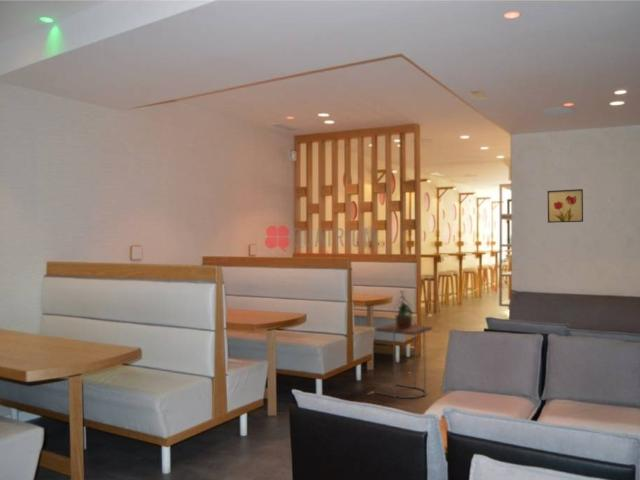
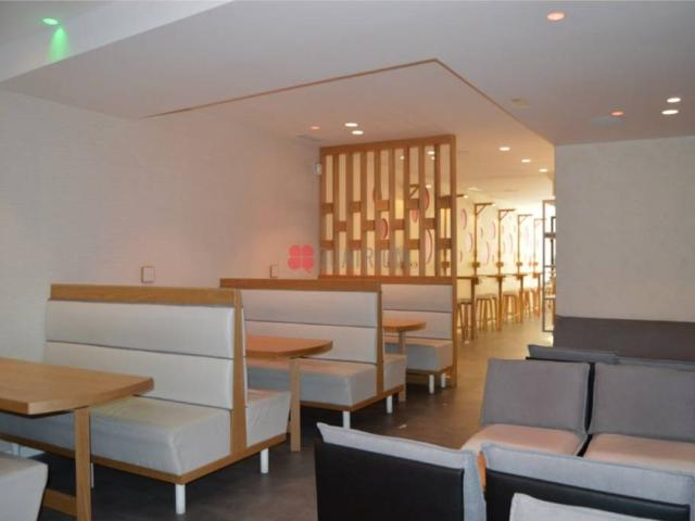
- side table (414, 358)
- potted plant (402, 307)
- wall art (565, 206)
